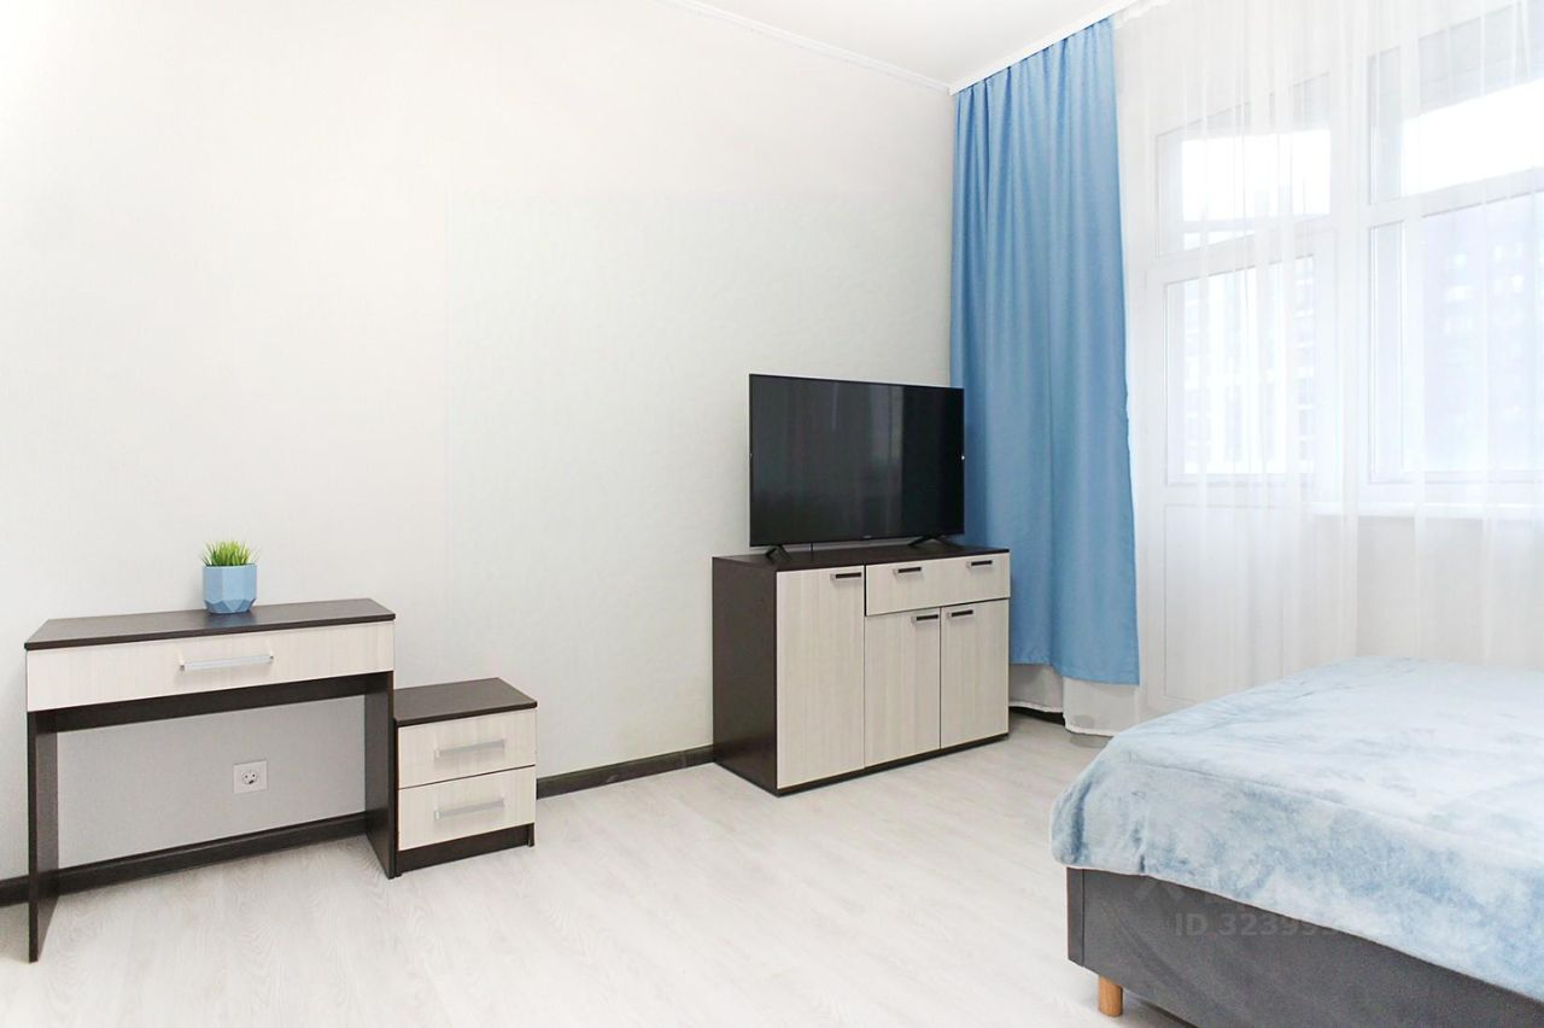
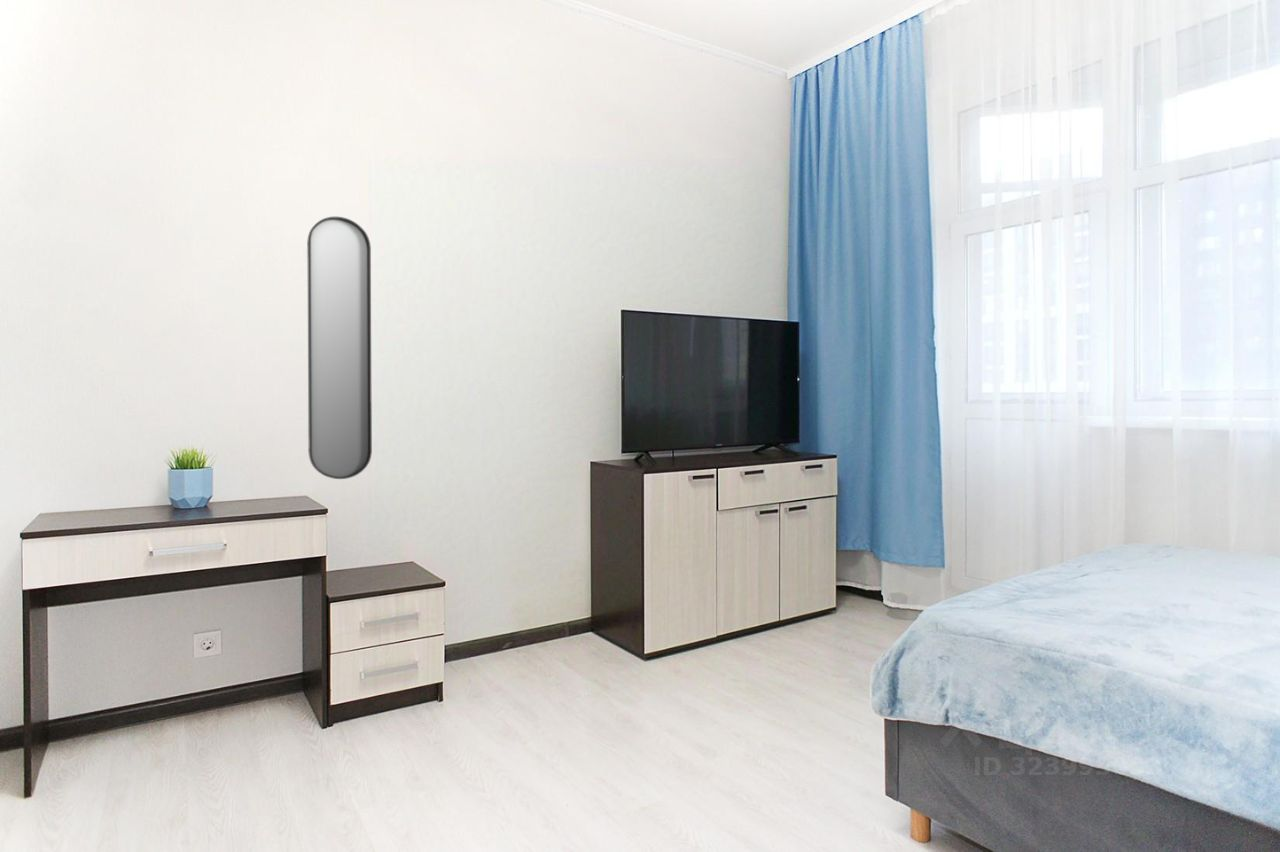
+ home mirror (340, 348)
